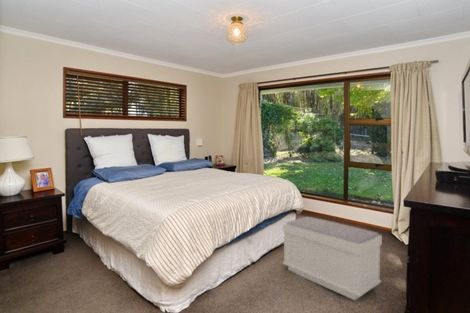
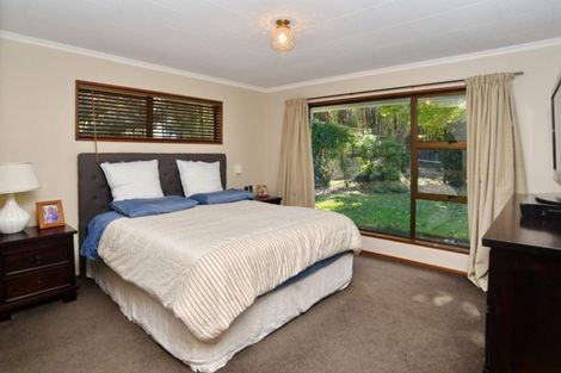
- bench (328, 252)
